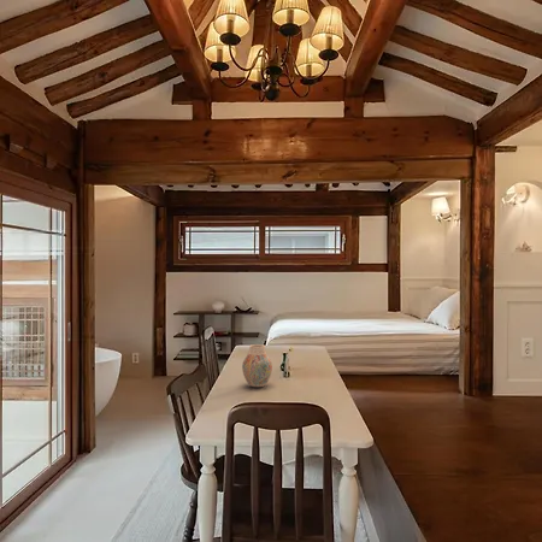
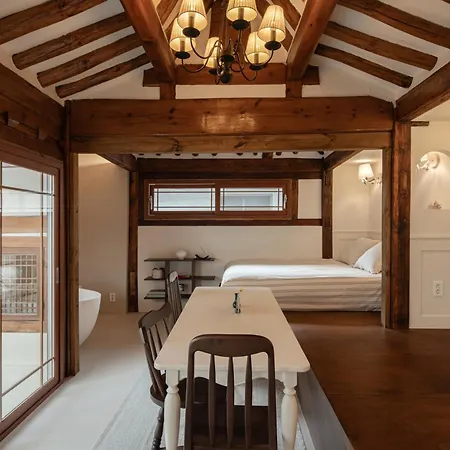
- vase (257, 365)
